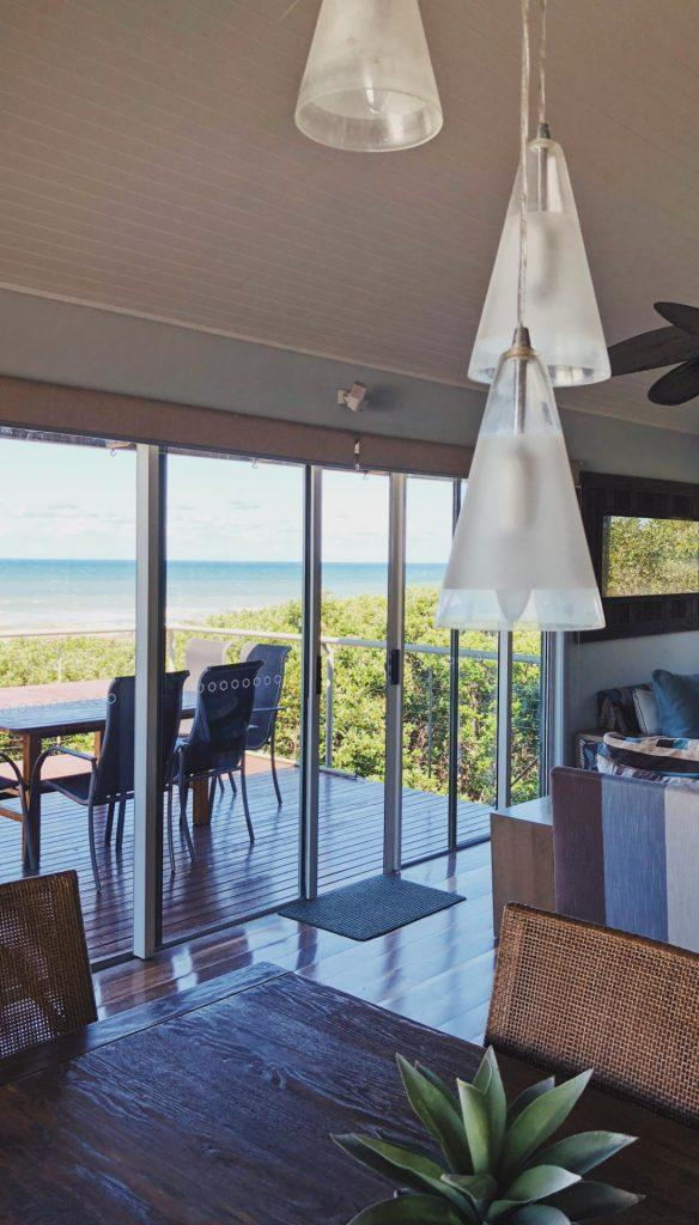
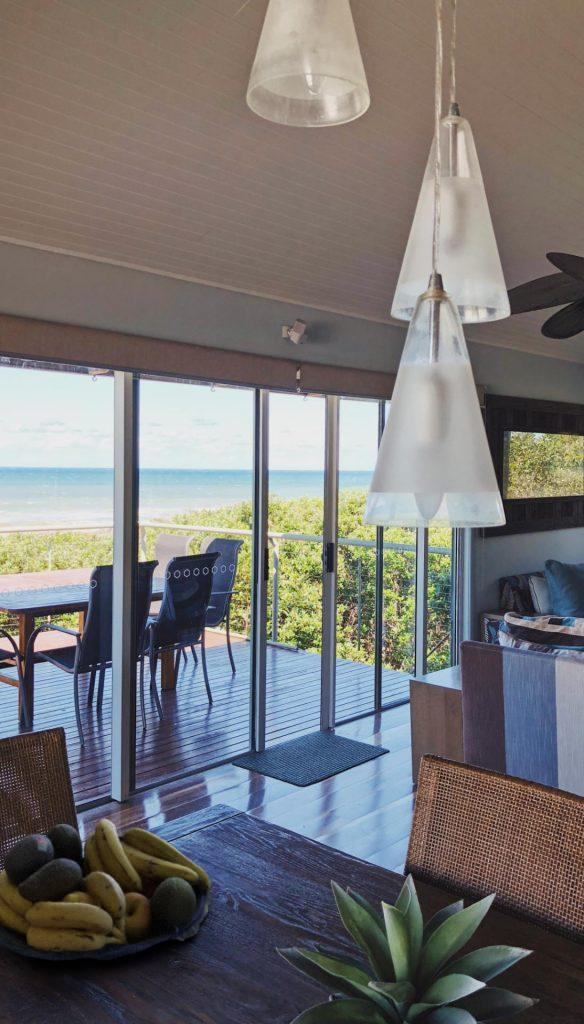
+ fruit bowl (98, 869)
